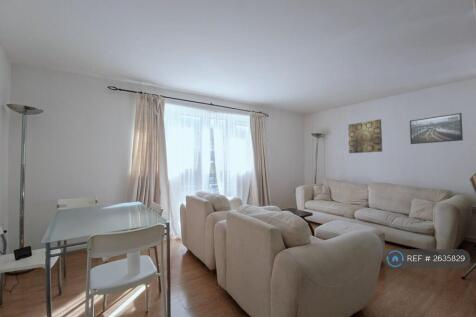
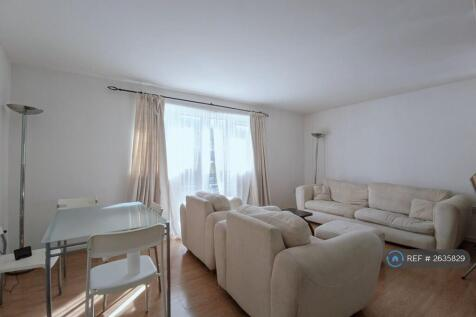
- wall art (364, 137)
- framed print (434, 129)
